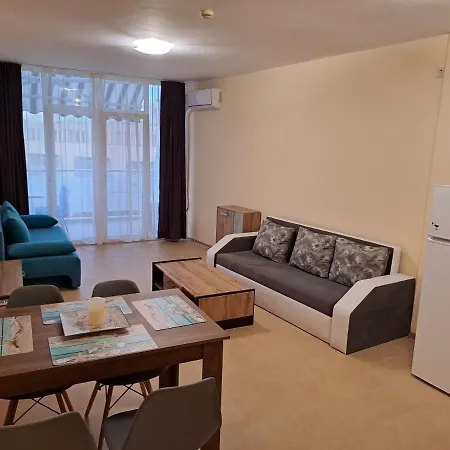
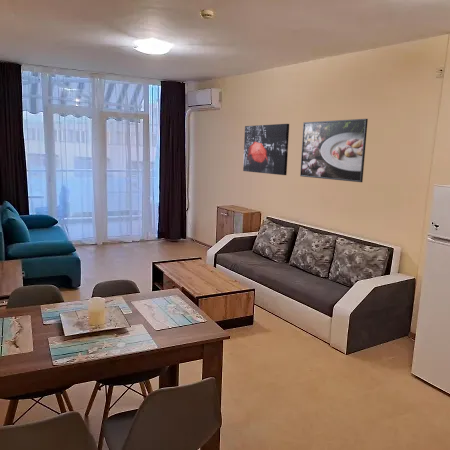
+ wall art (264, 149)
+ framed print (330, 150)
